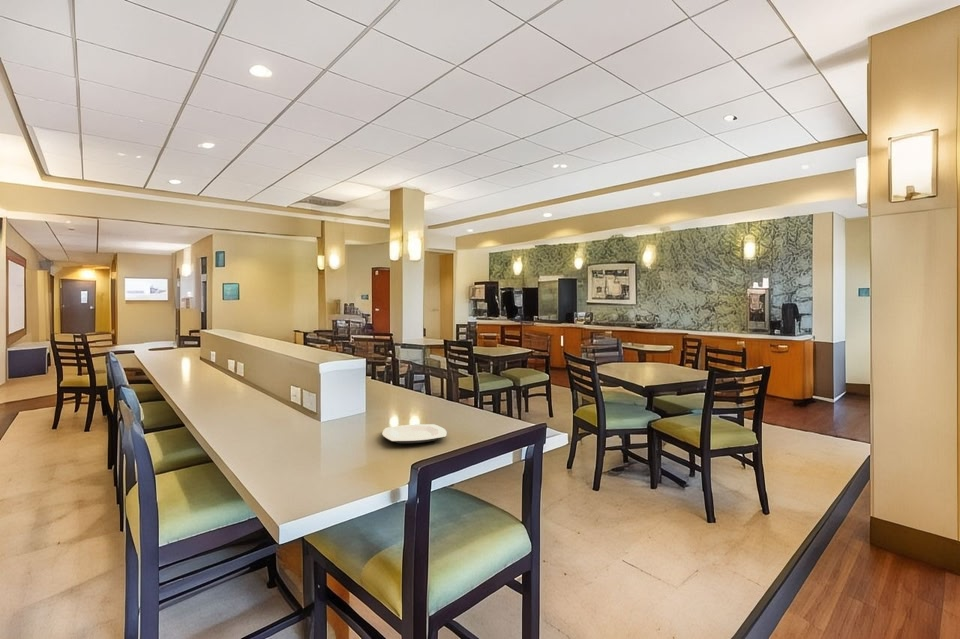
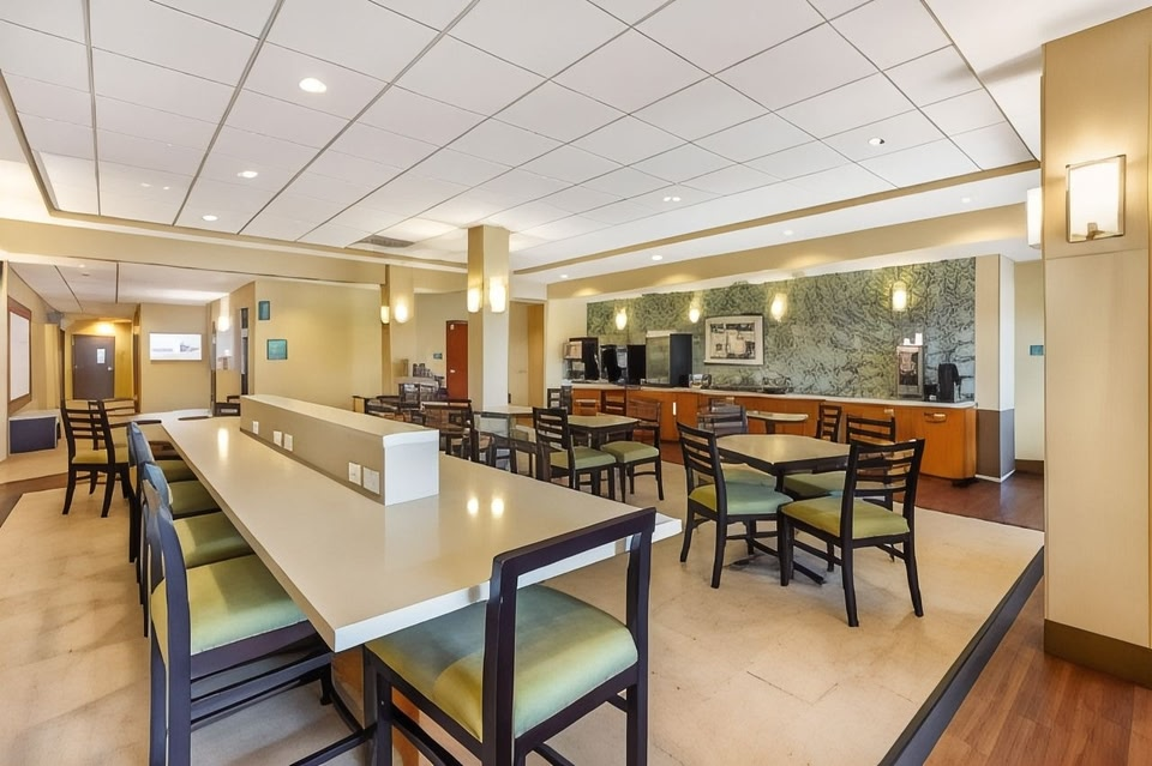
- plate (414, 434)
